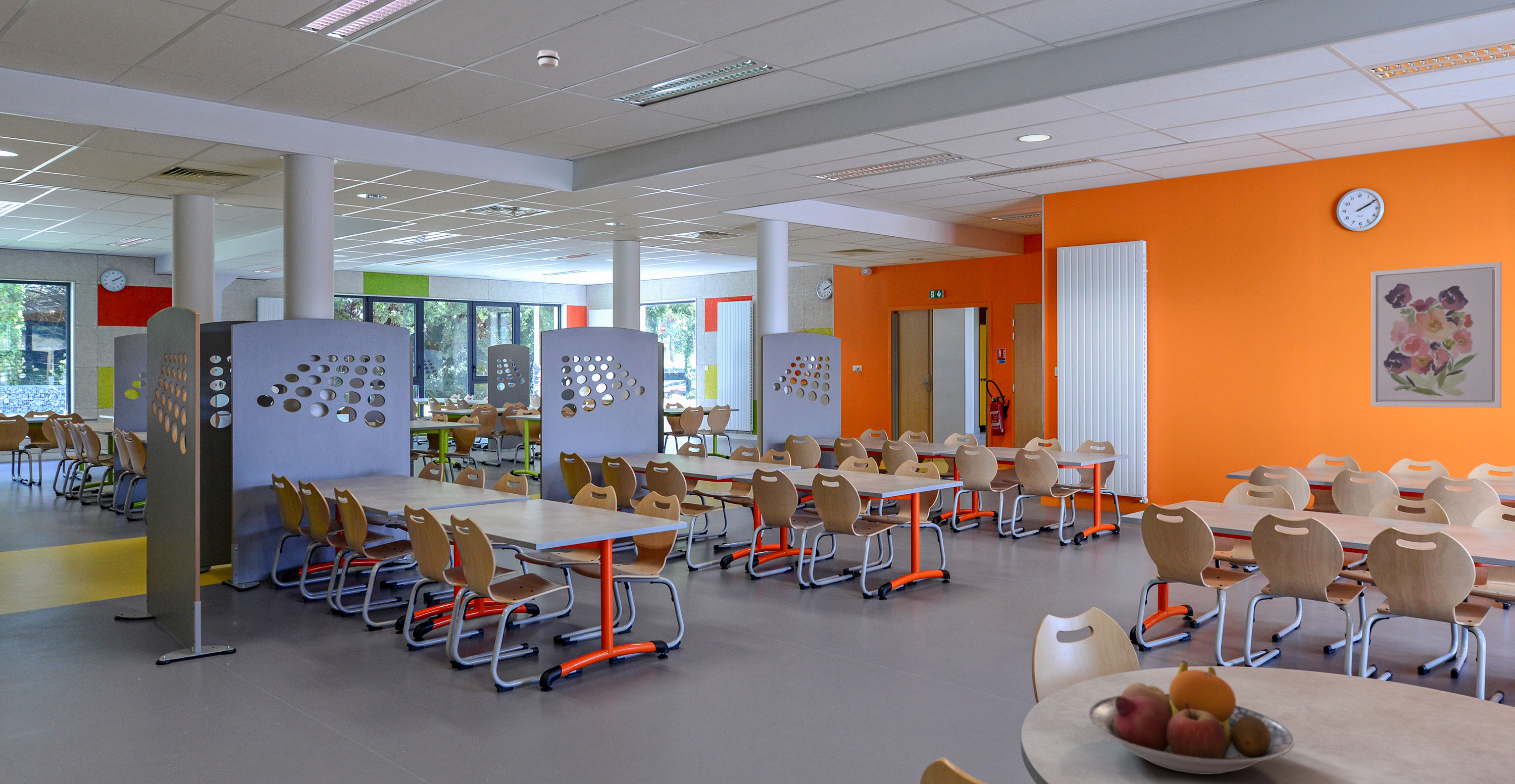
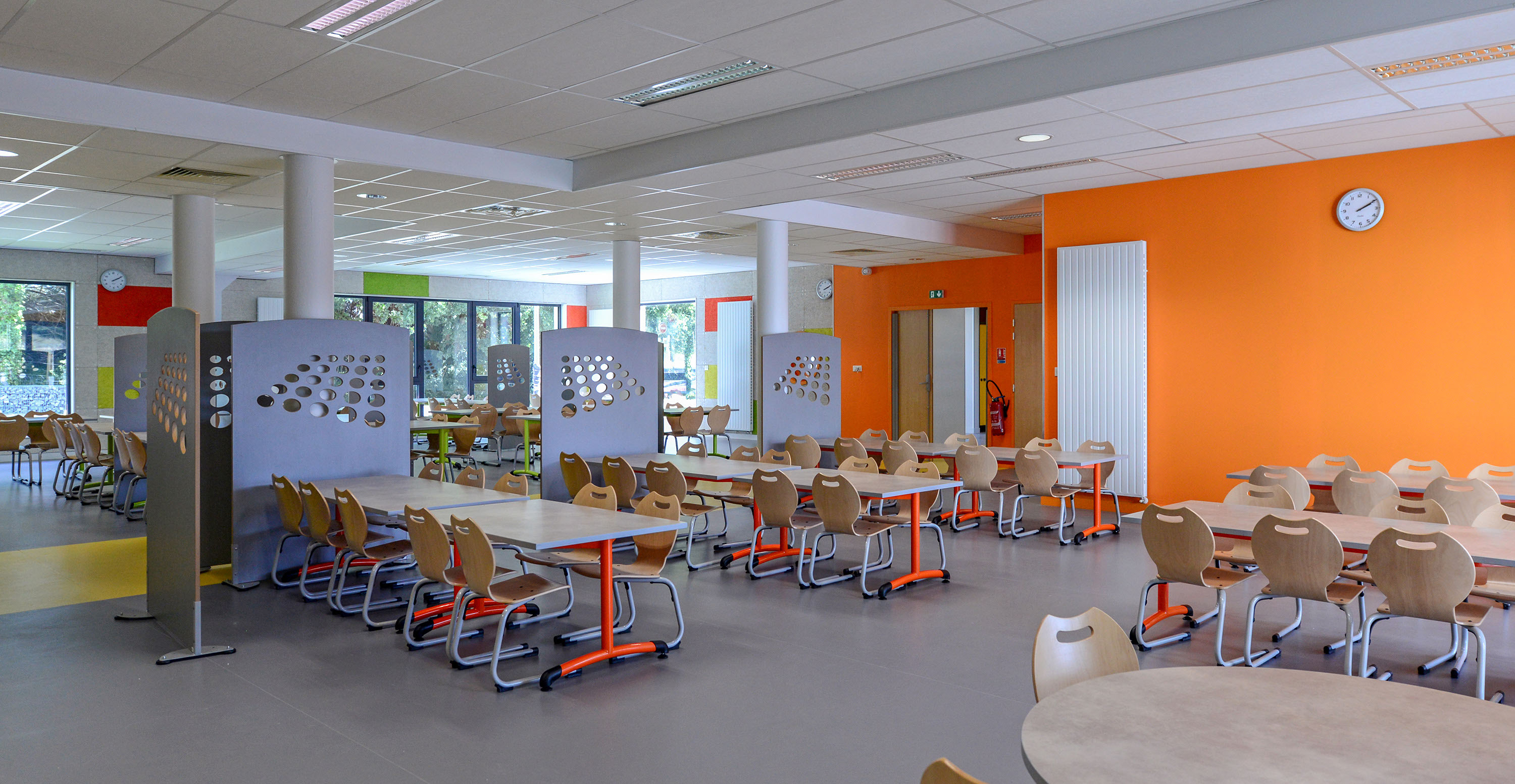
- wall art (1434, 337)
- fruit bowl (1186, 716)
- smoke detector (548, 59)
